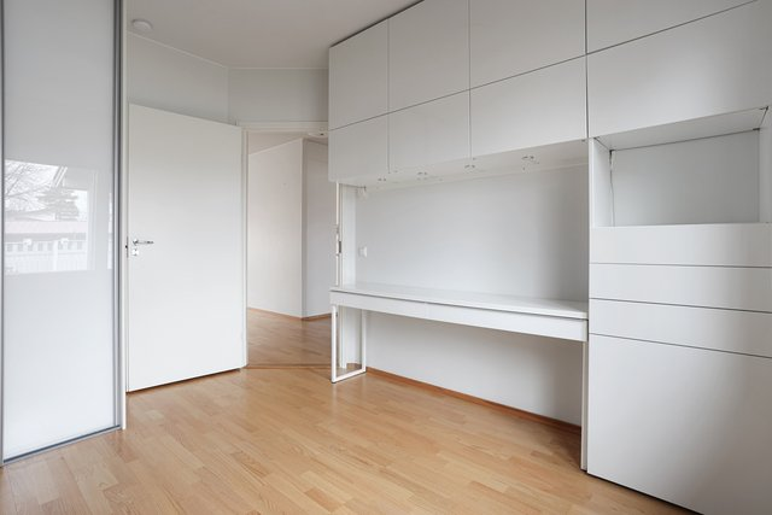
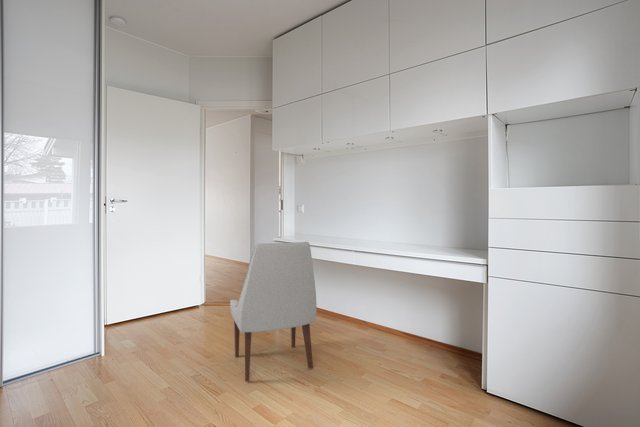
+ chair (274, 302)
